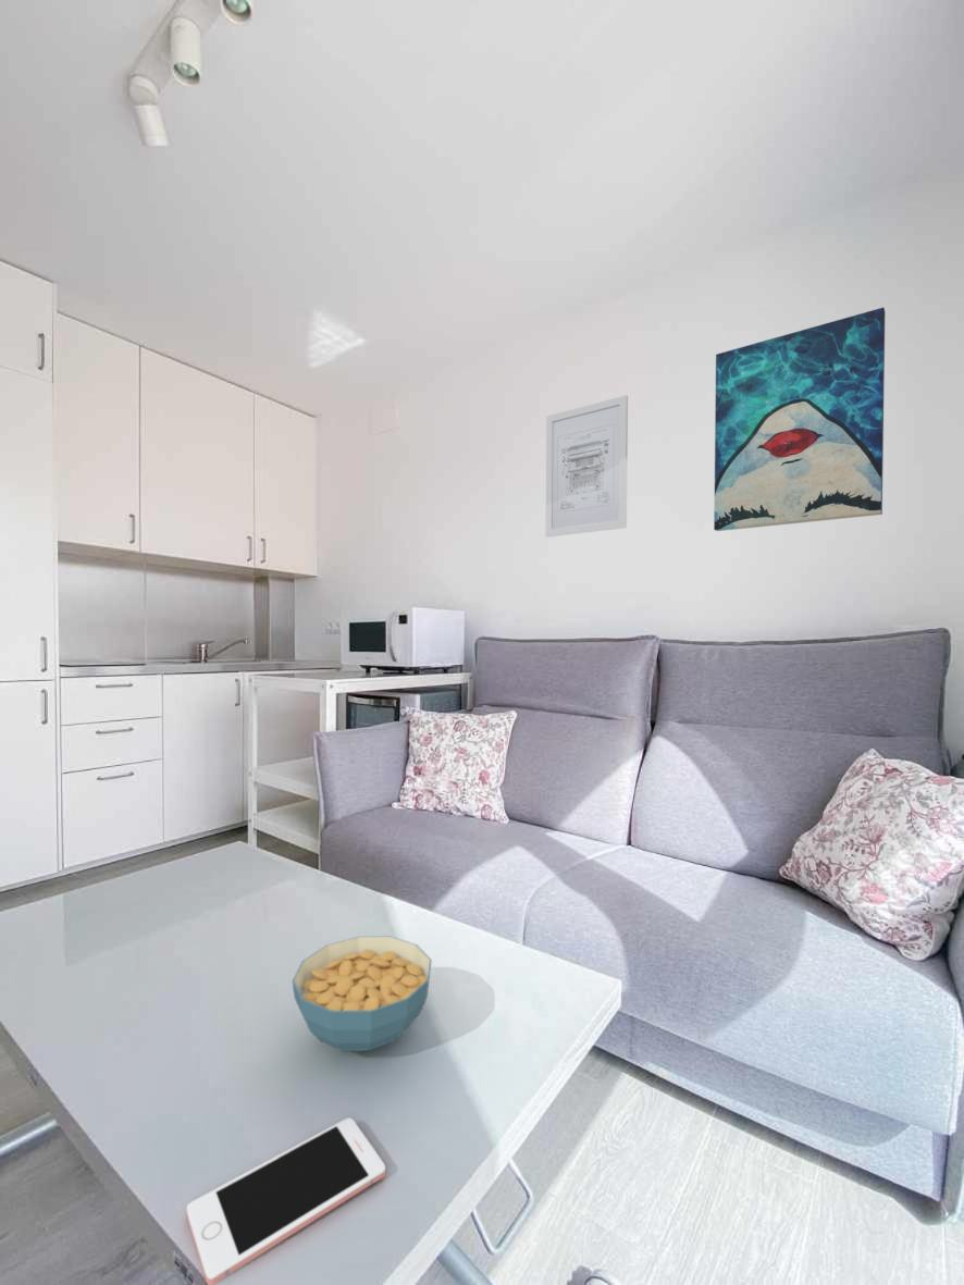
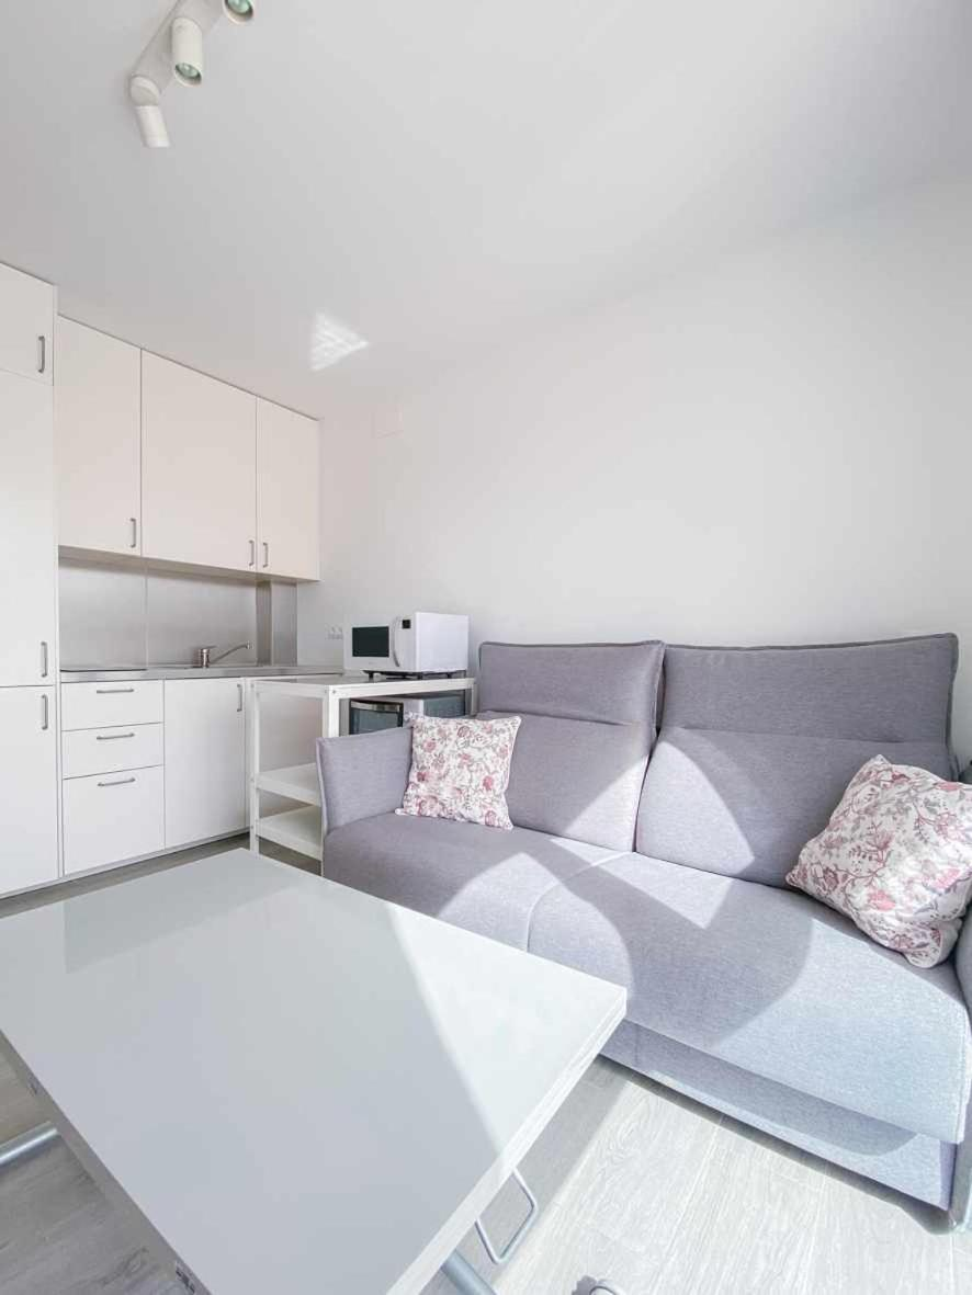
- wall art (793, 429)
- wall art (584, 469)
- cereal bowl (363, 1002)
- cell phone (289, 1189)
